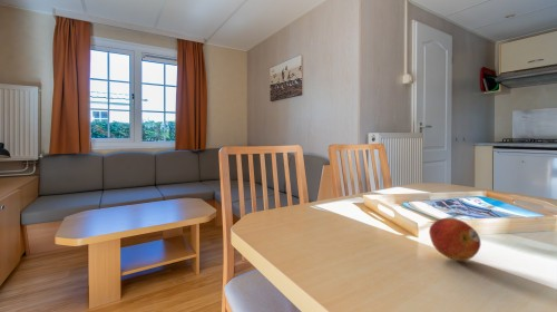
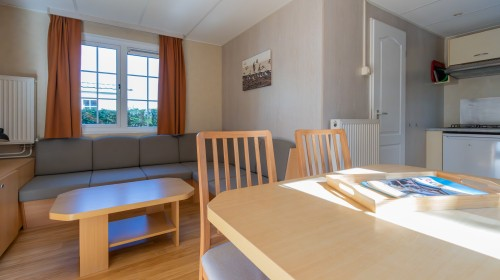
- fruit (455, 238)
